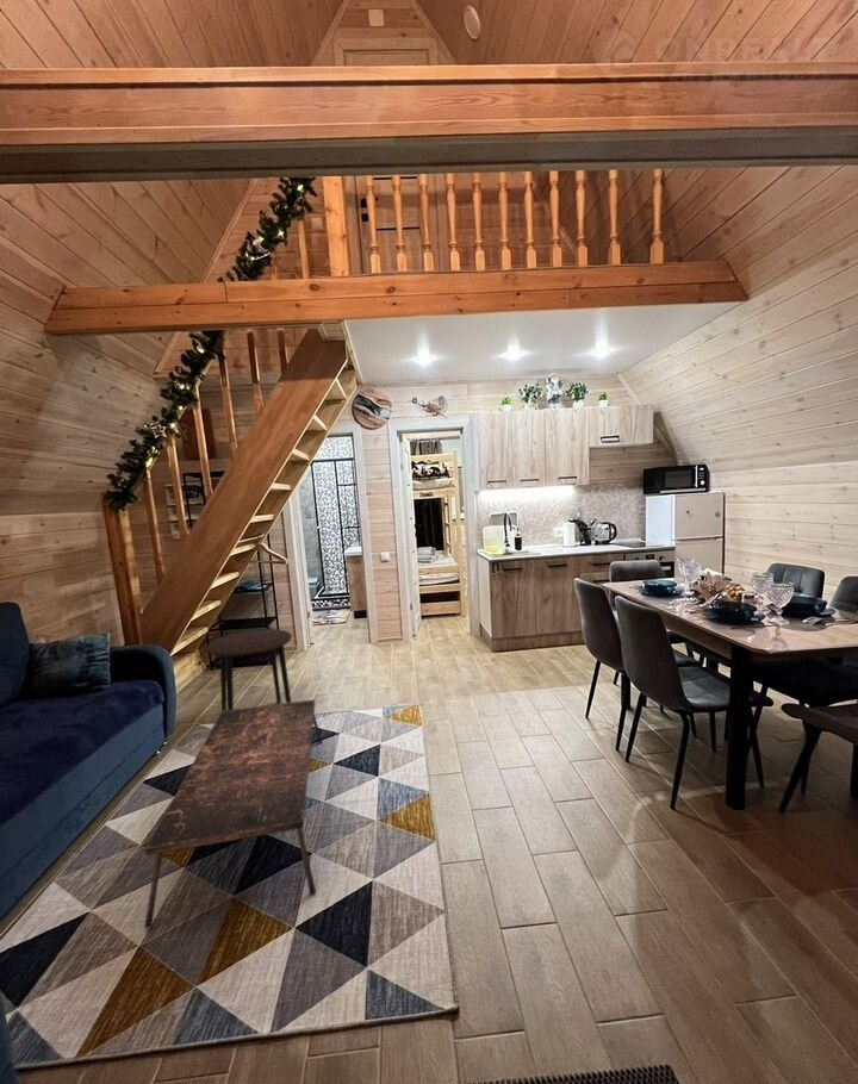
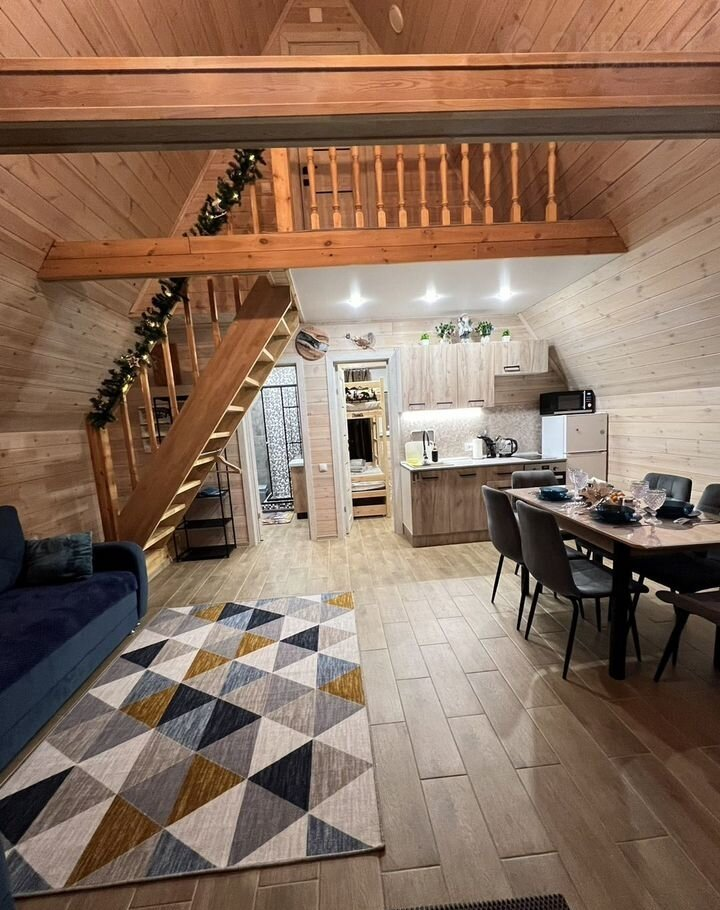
- coffee table (255, 781)
- side table (273, 677)
